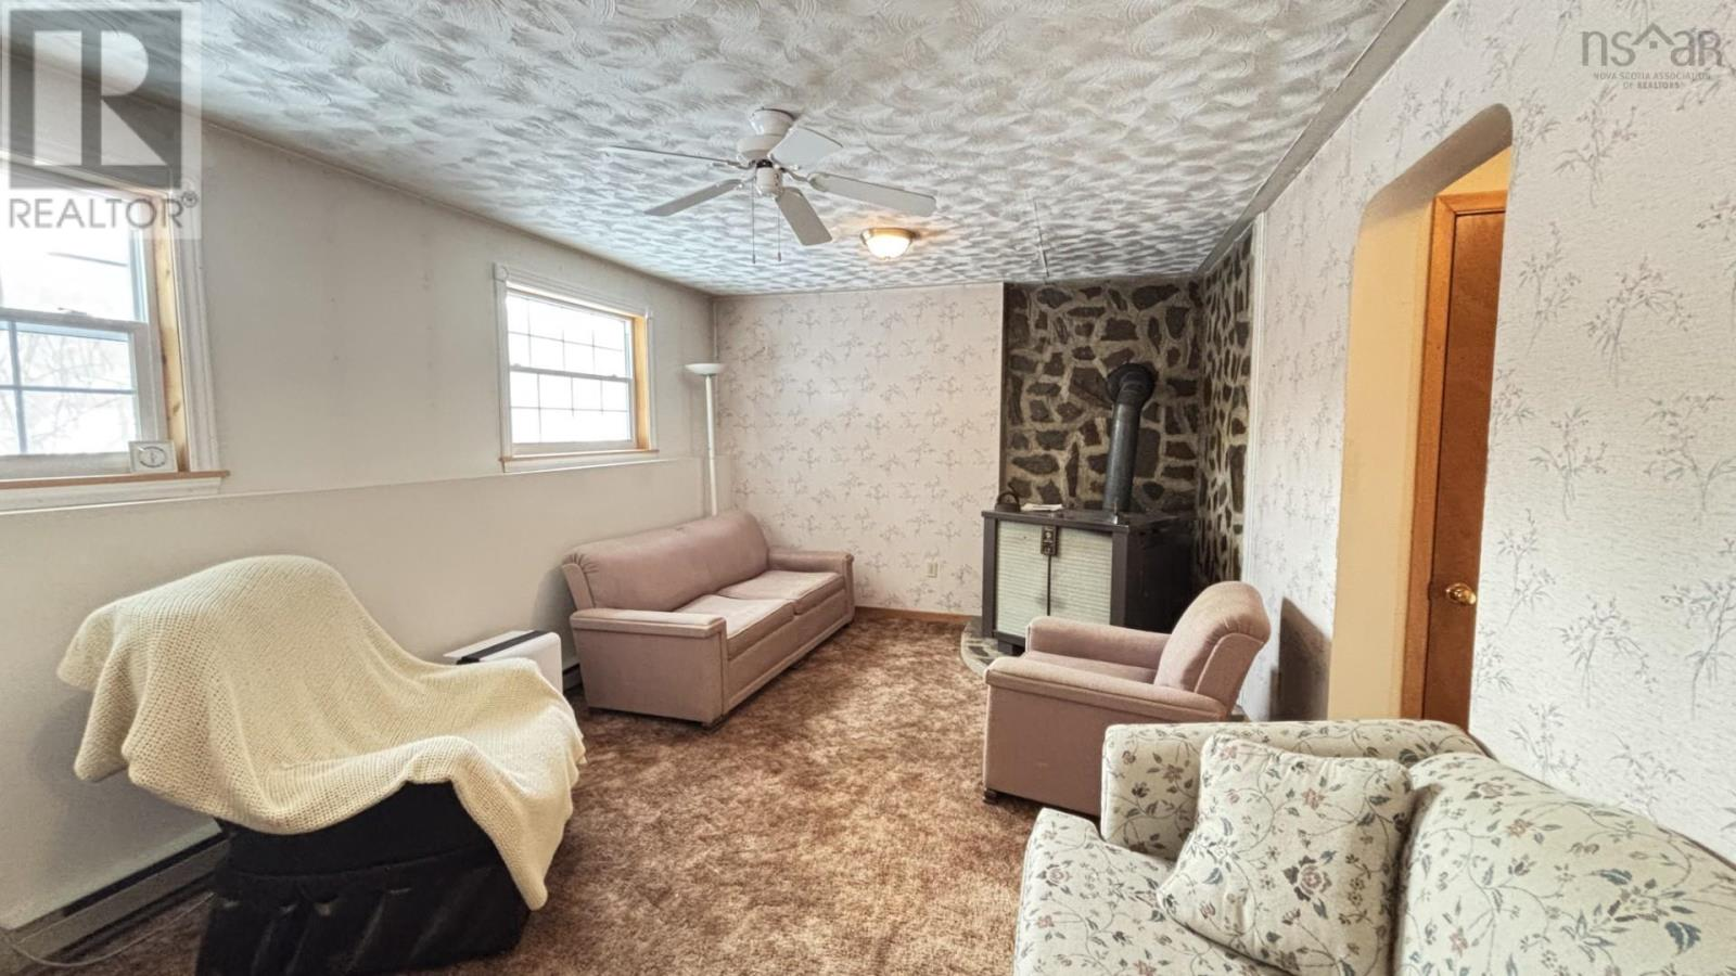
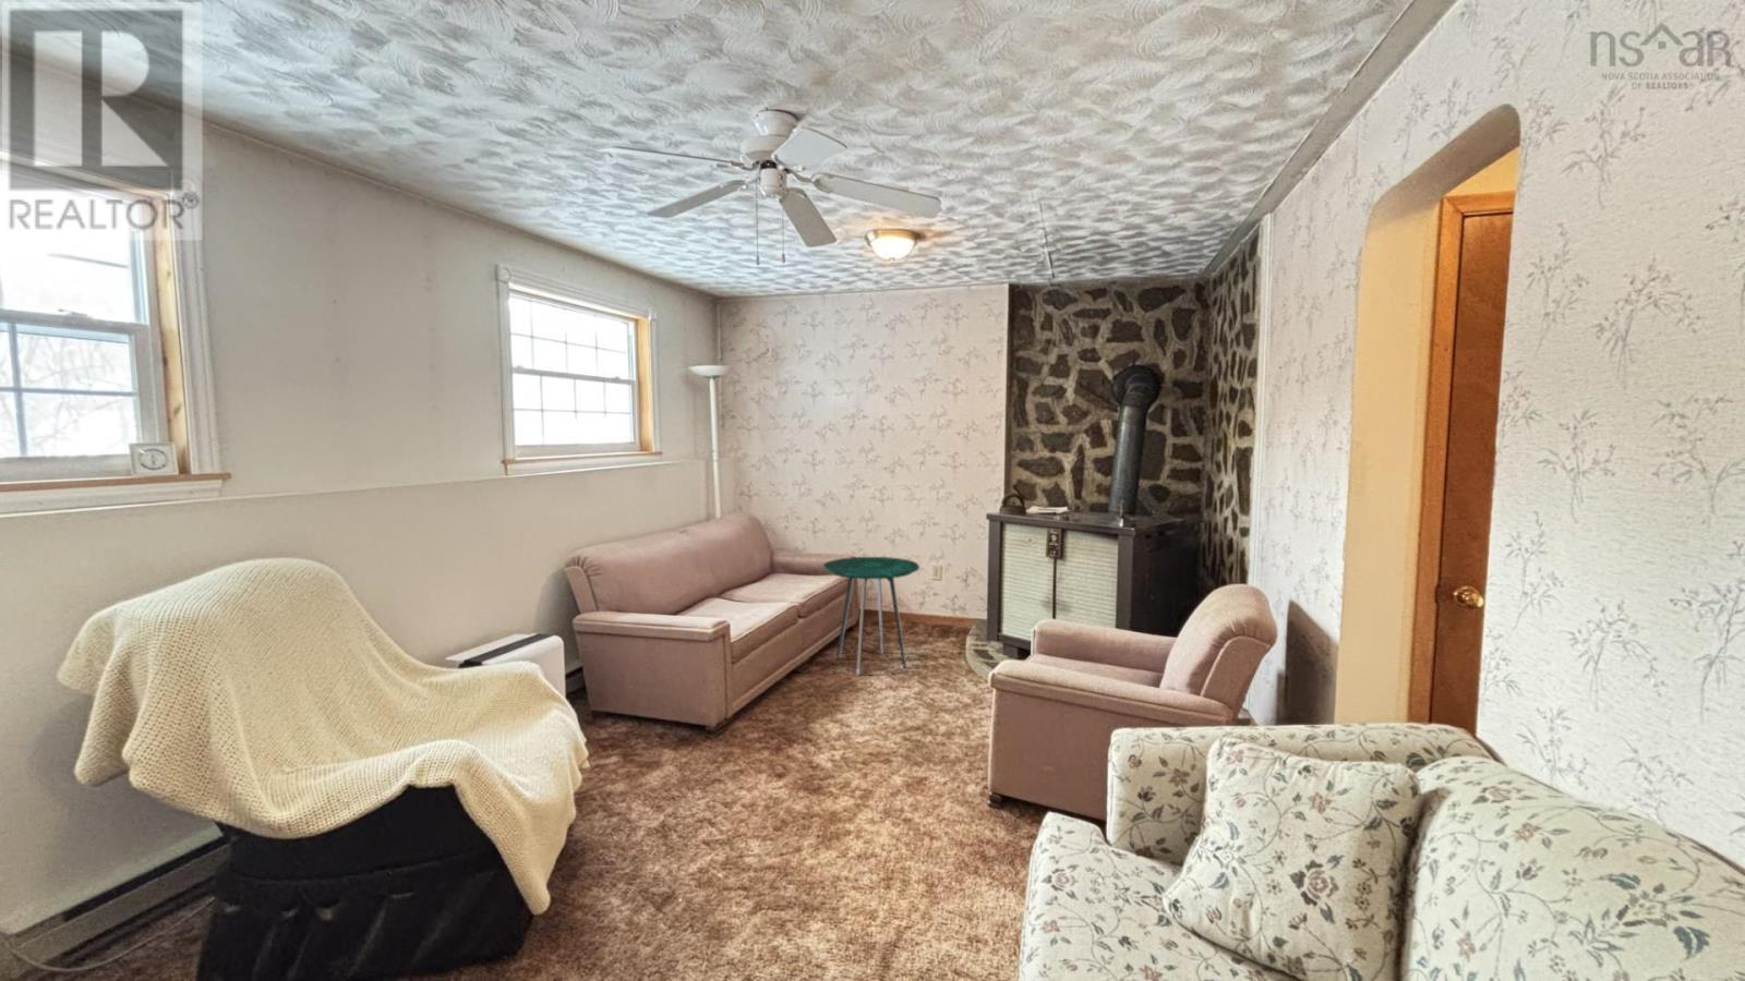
+ side table (864, 612)
